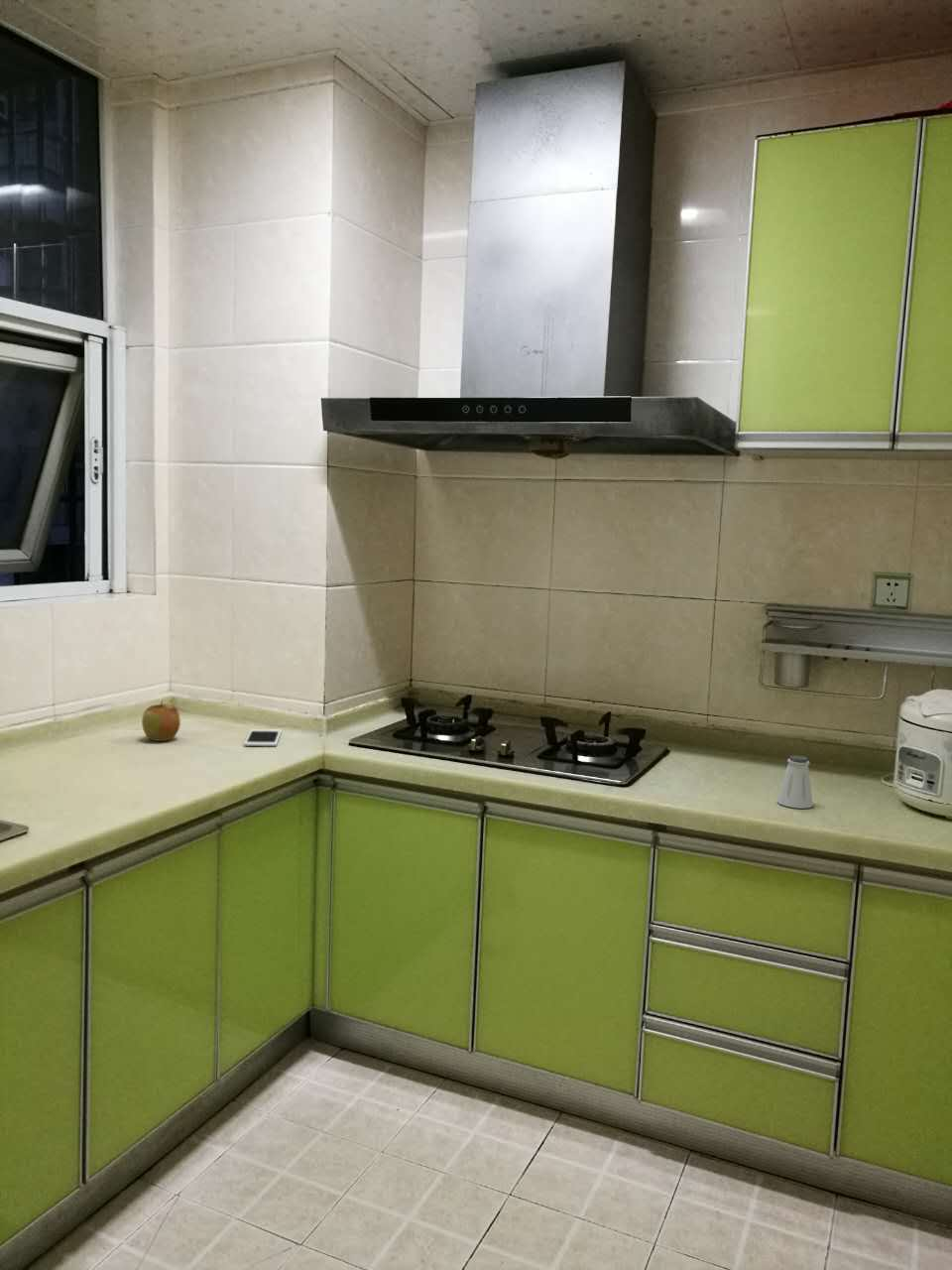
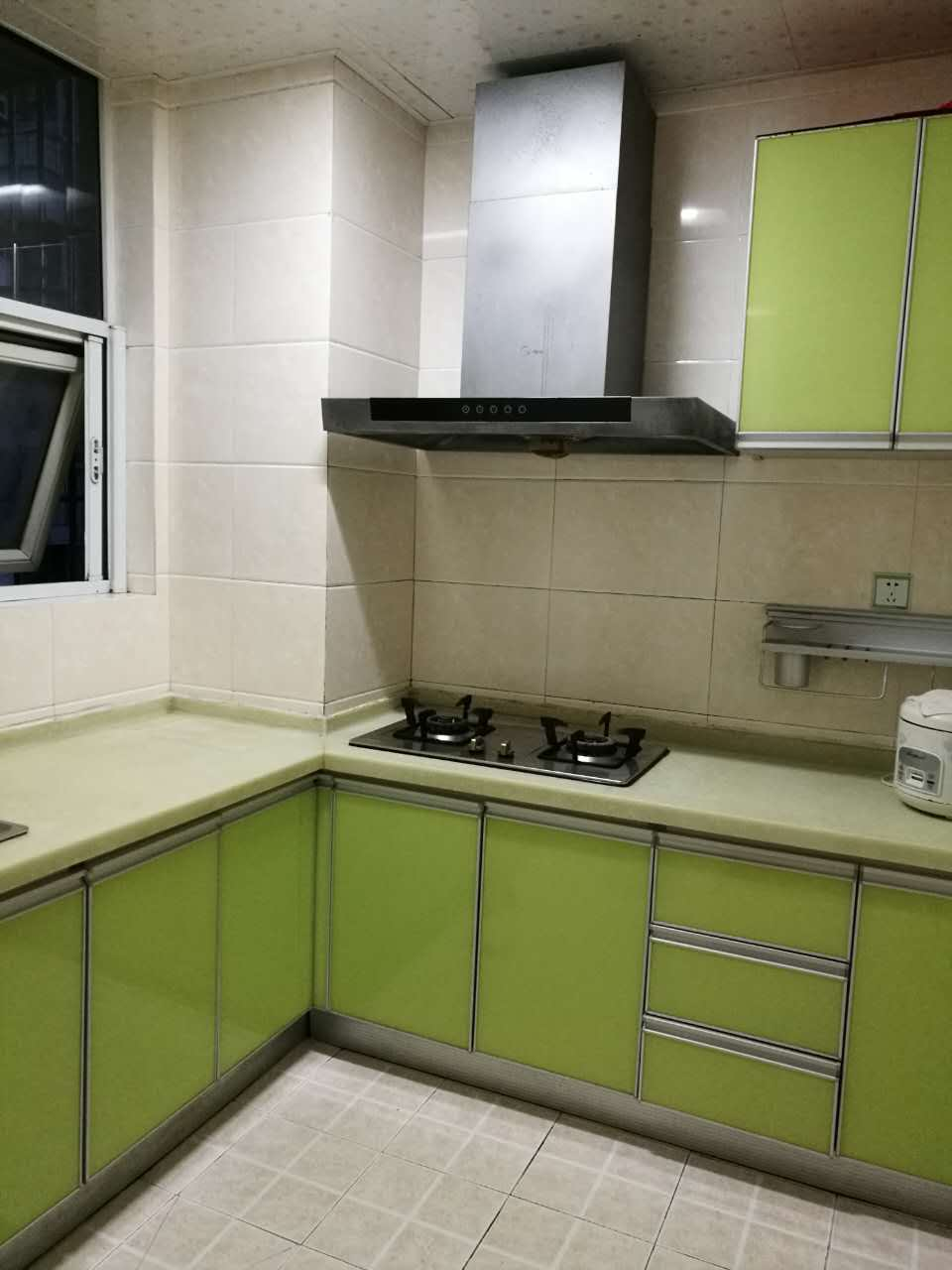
- apple (161, 719)
- saltshaker (796, 780)
- cell phone (263, 737)
